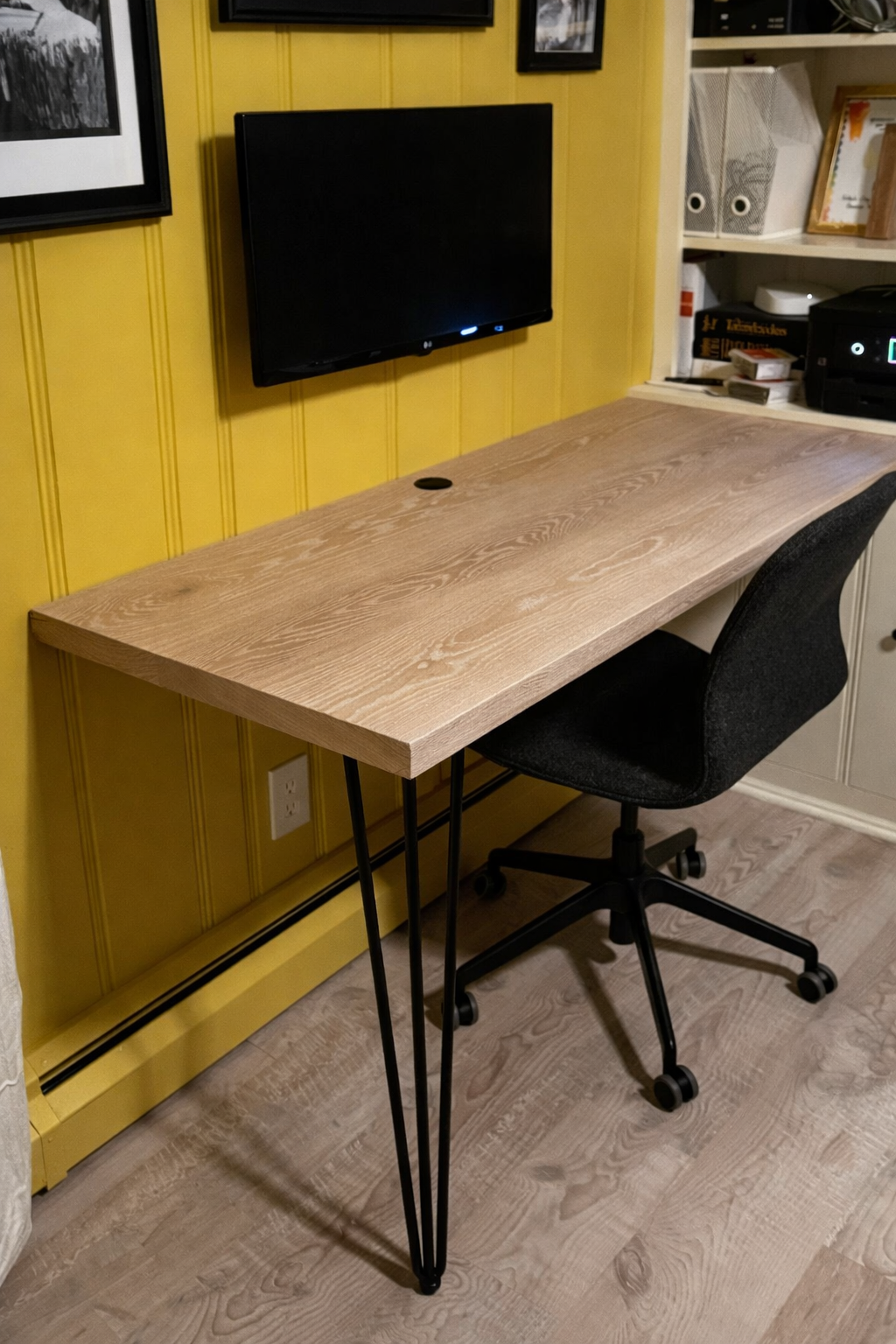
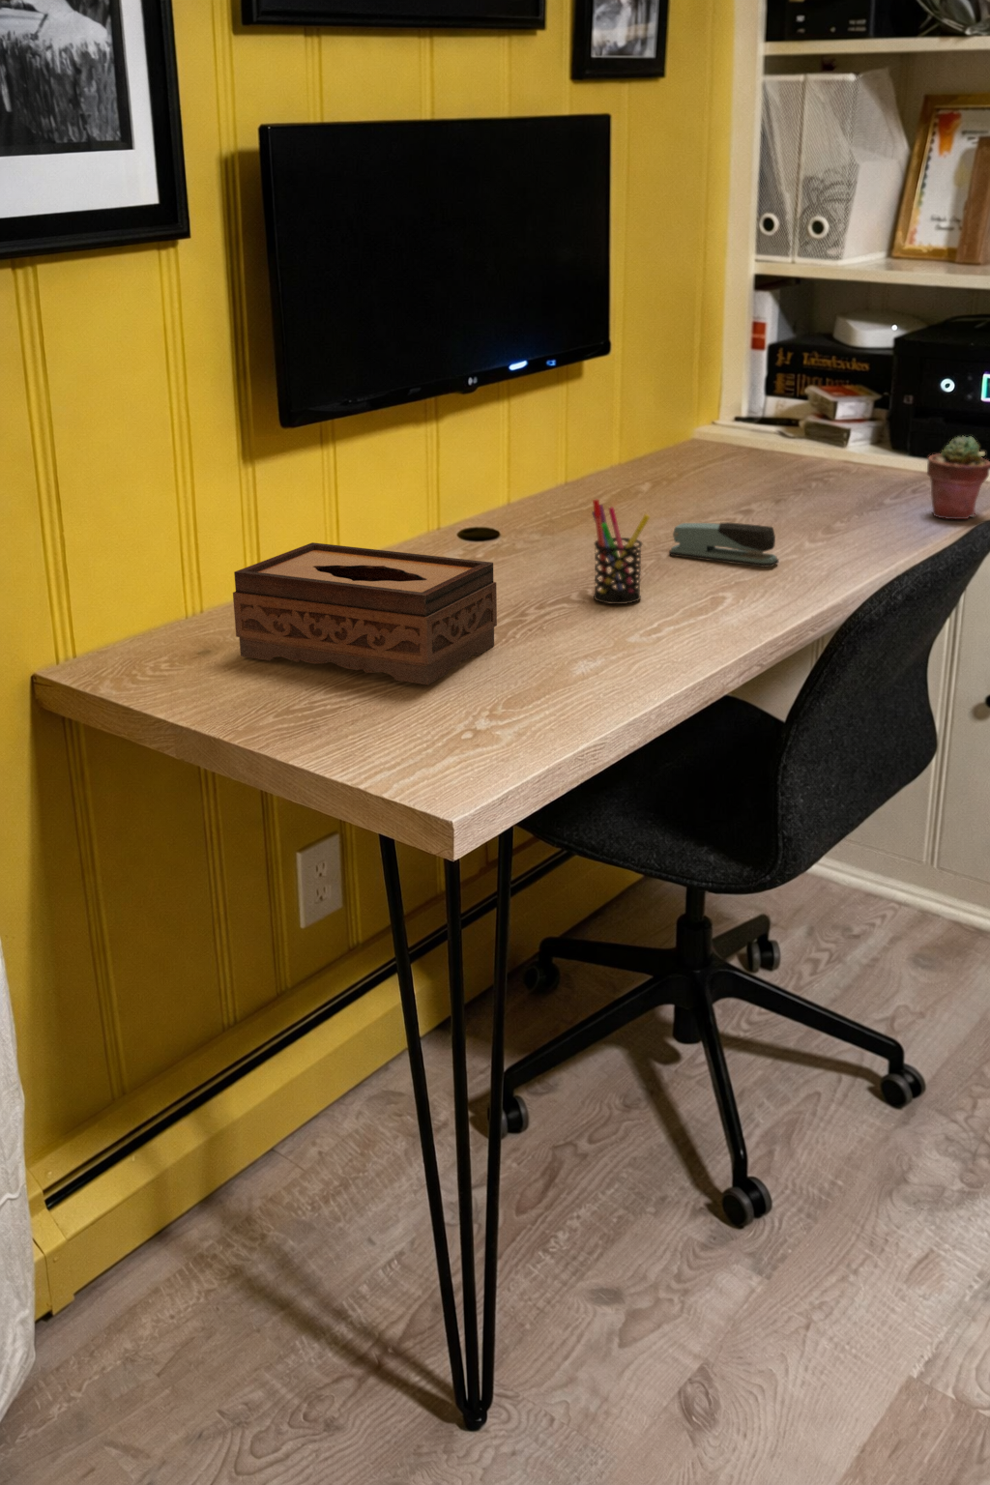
+ potted succulent (957, 475)
+ stapler (724, 540)
+ pen holder (613, 551)
+ tissue box (367, 609)
